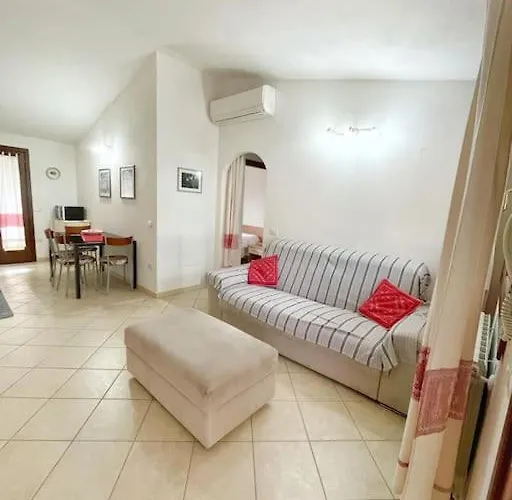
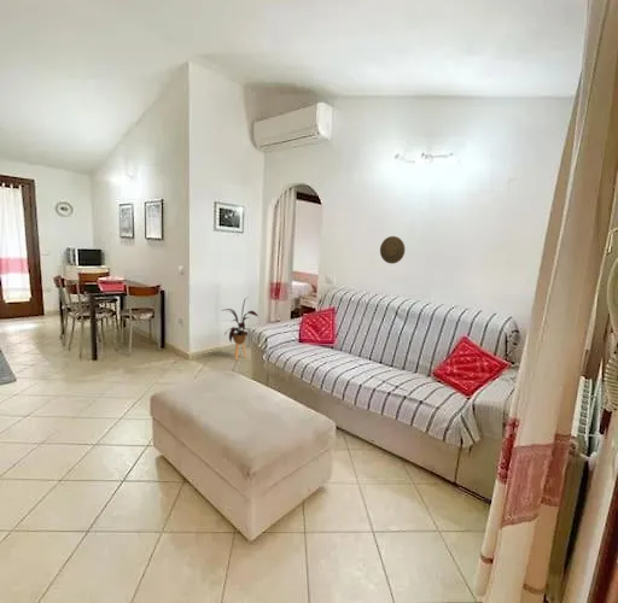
+ decorative plate (391, 250)
+ house plant (238, 328)
